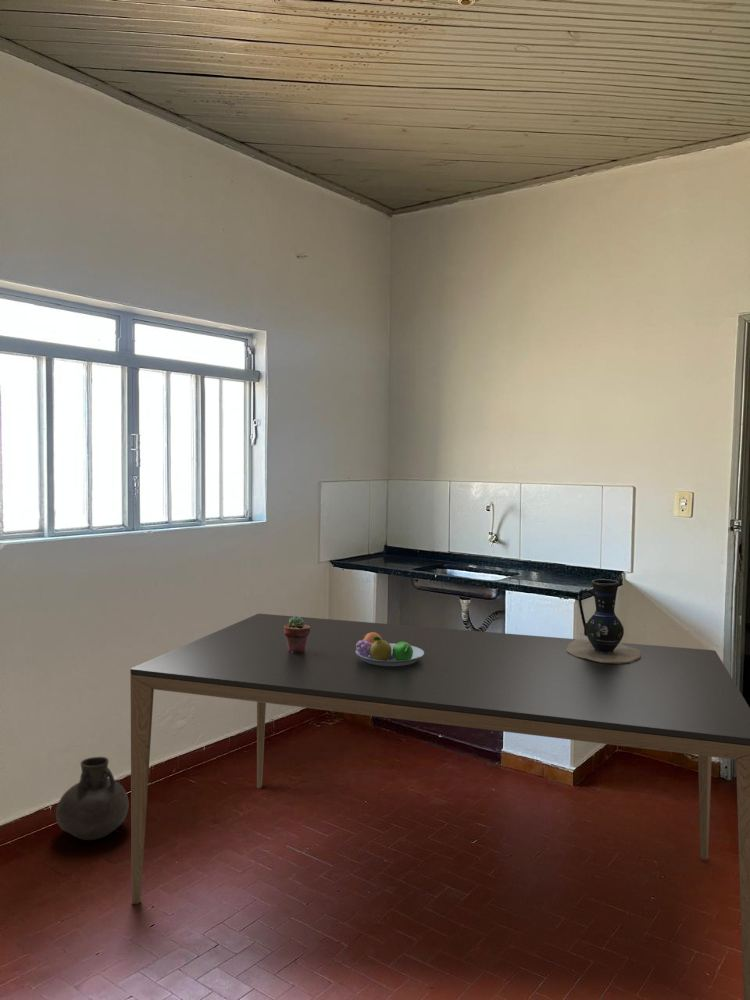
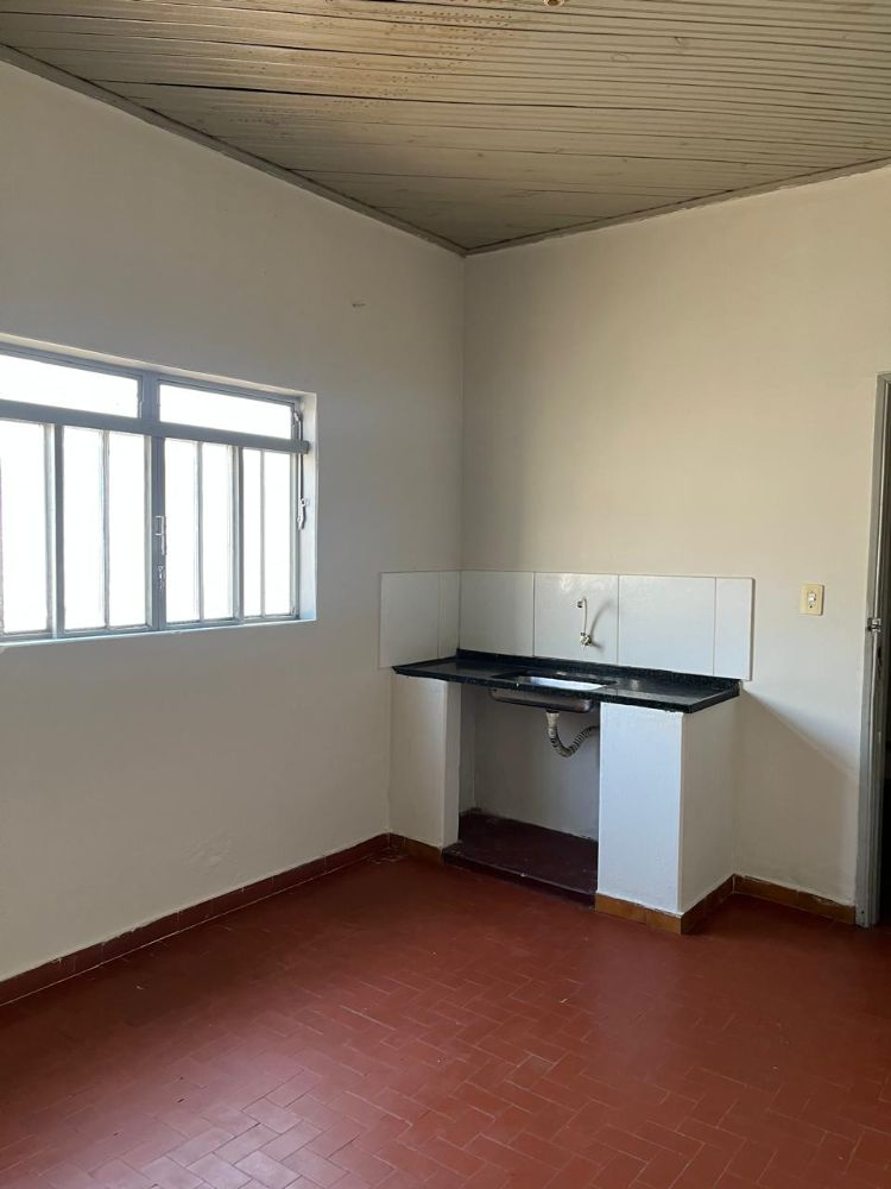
- pitcher (603, 616)
- dining table (445, 724)
- vase (92, 797)
- potted succulent (296, 632)
- fruit bowl (390, 645)
